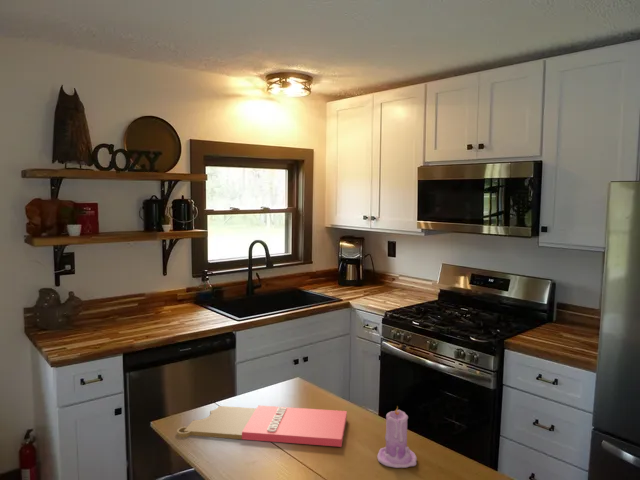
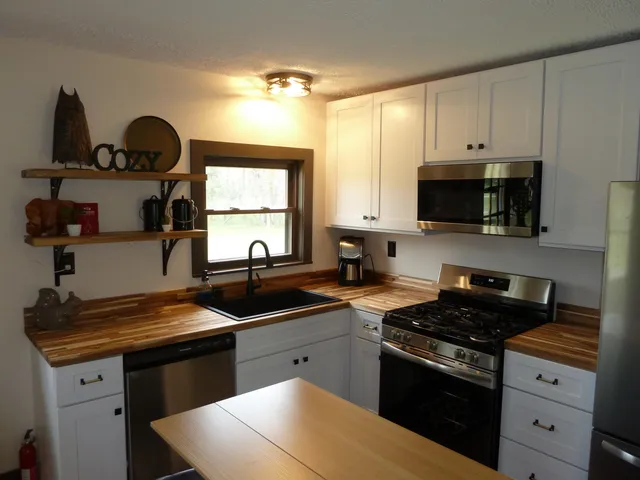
- candle (397, 431)
- cutting board (264, 422)
